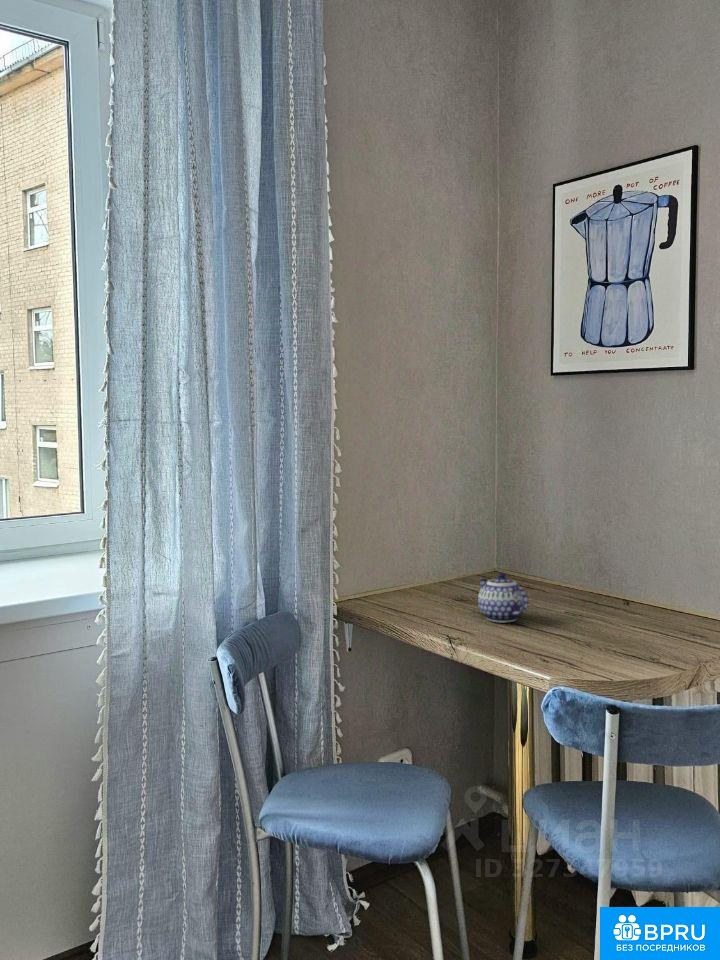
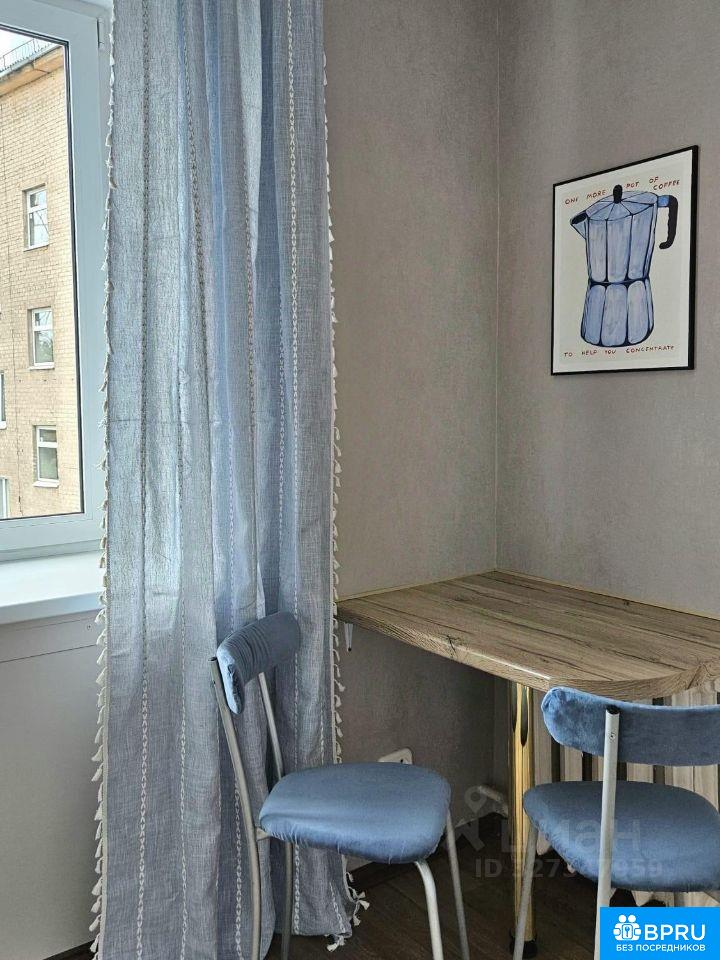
- teapot (501, 596)
